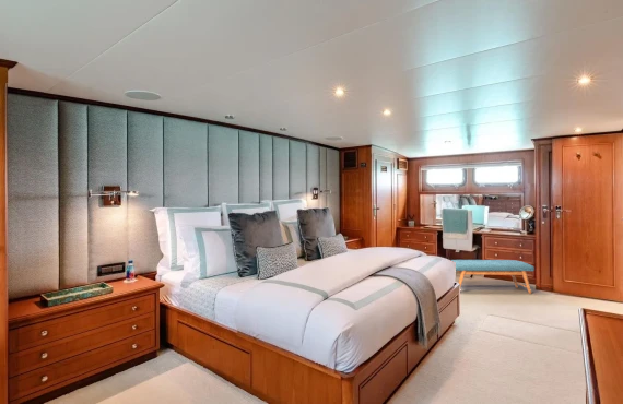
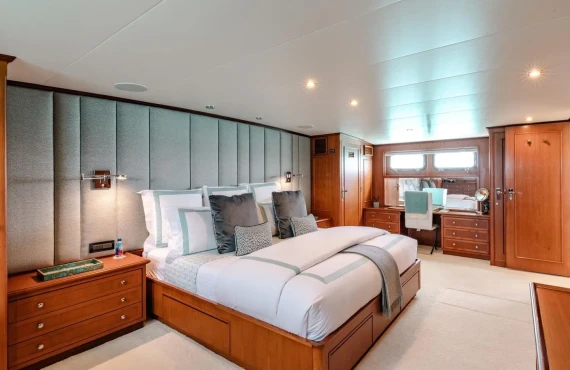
- bench (487, 273)
